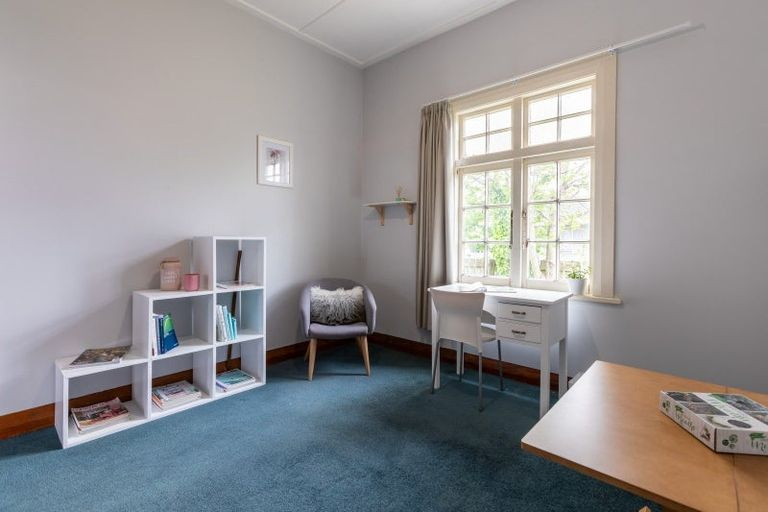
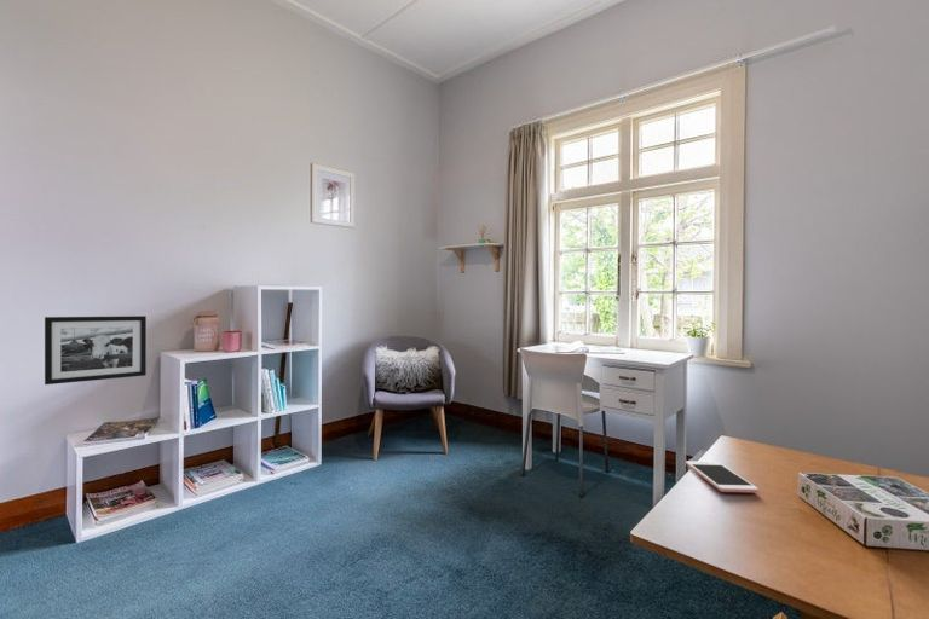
+ cell phone (719, 475)
+ picture frame (98, 347)
